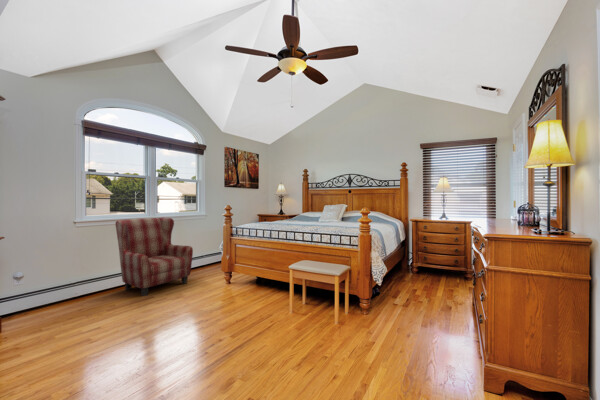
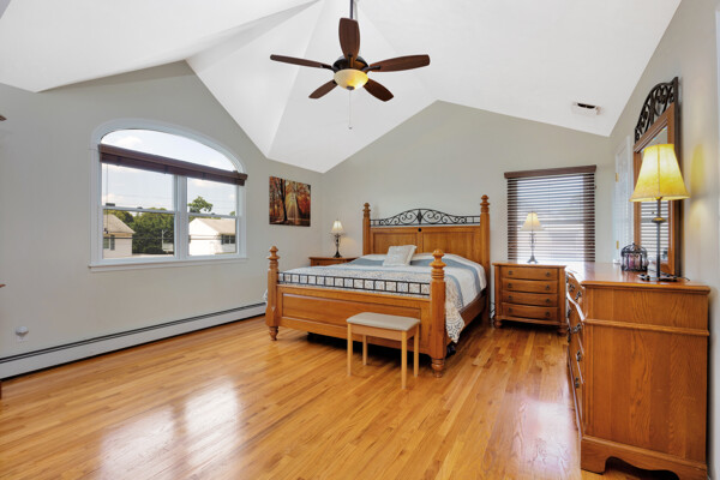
- armchair (155, 252)
